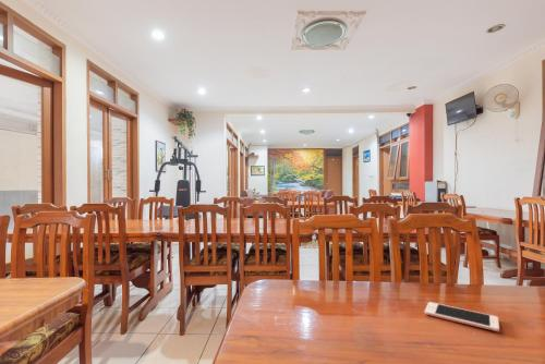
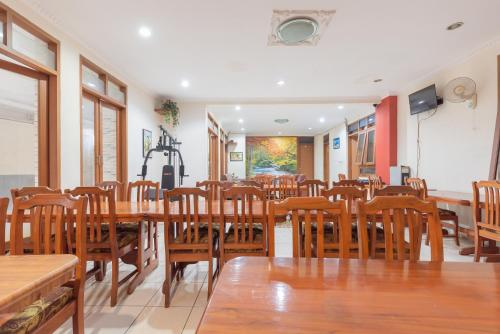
- cell phone (460, 315)
